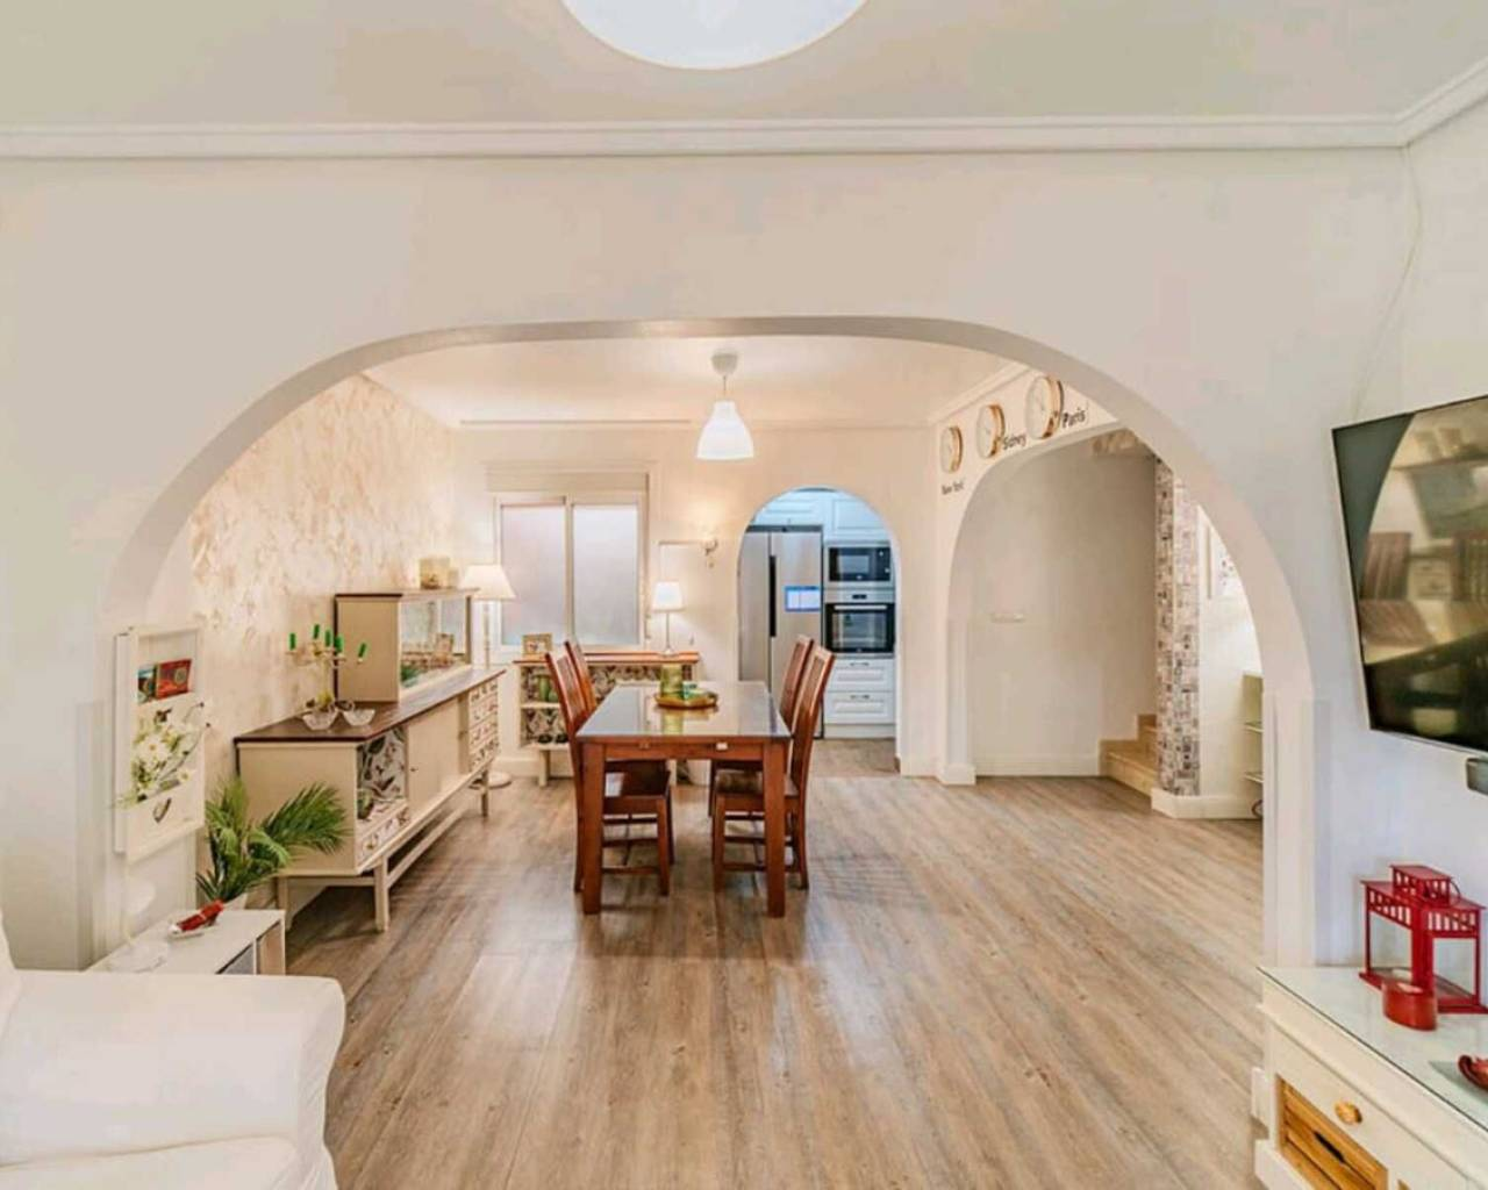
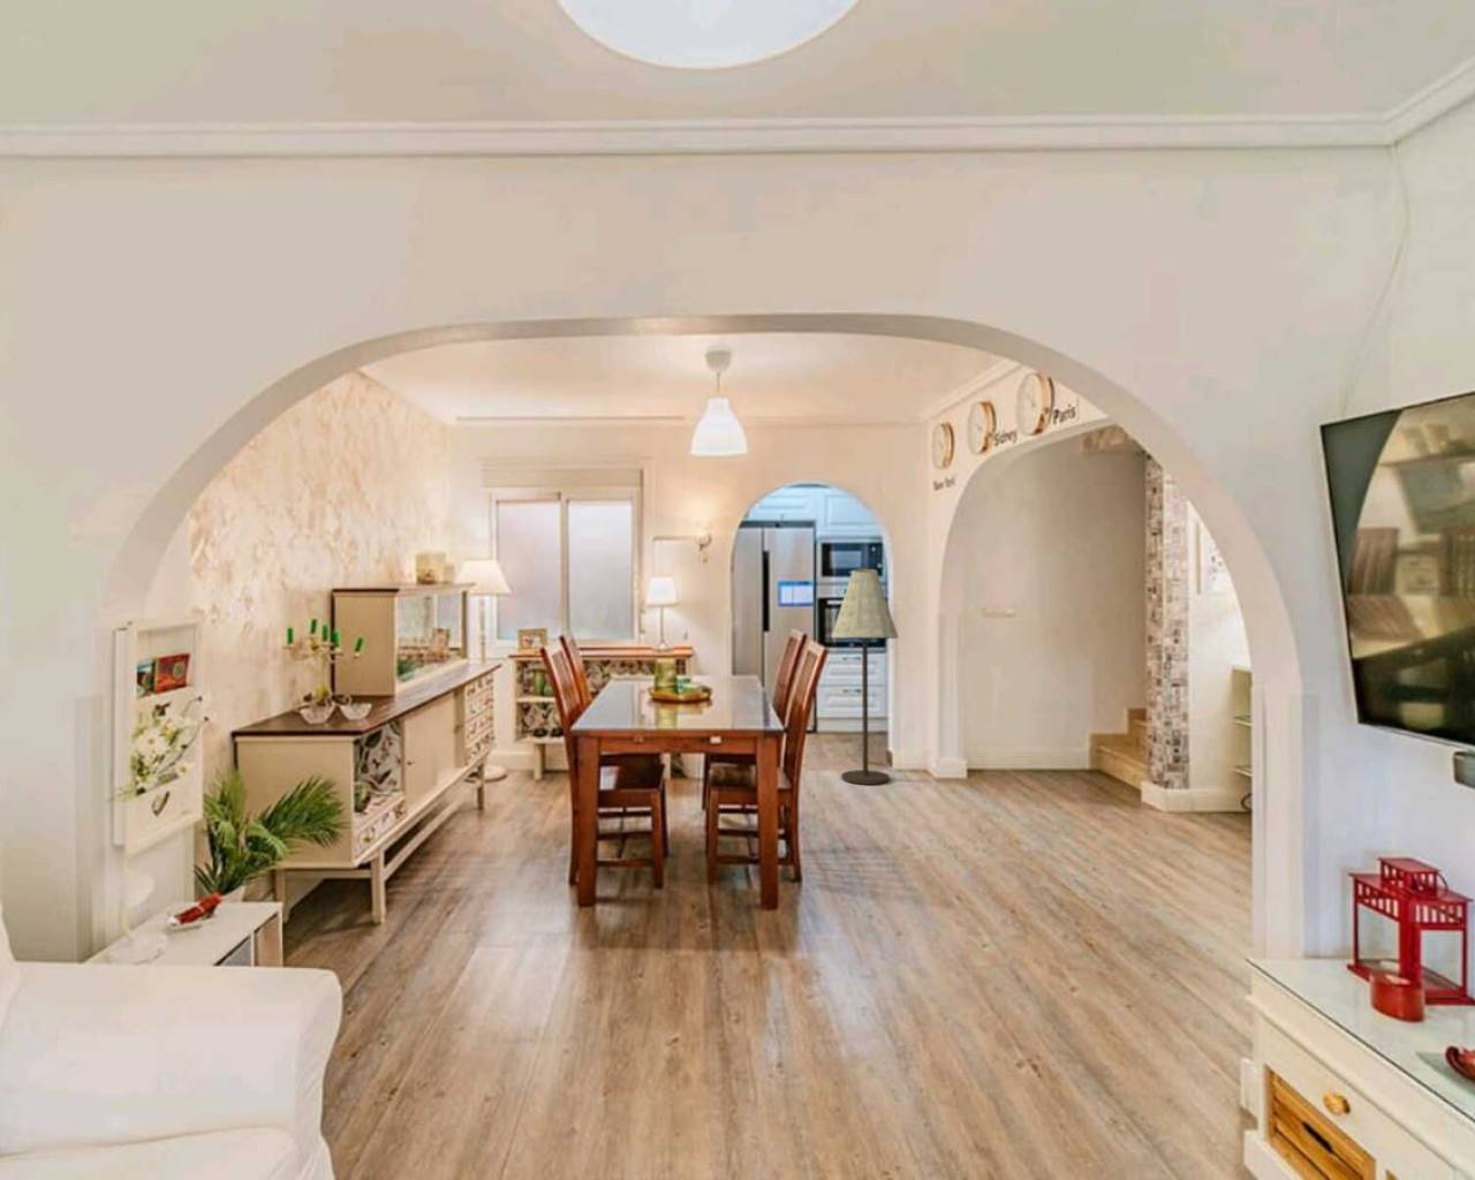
+ floor lamp (865, 673)
